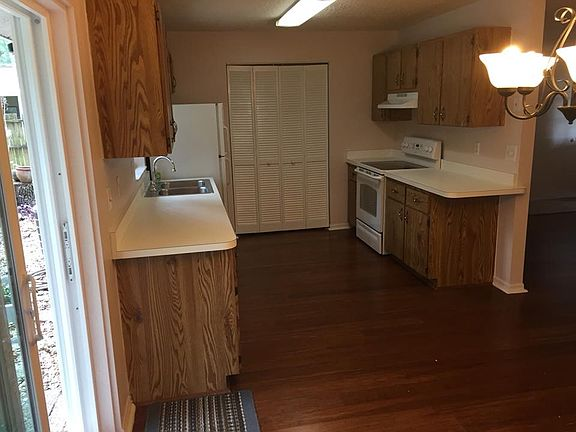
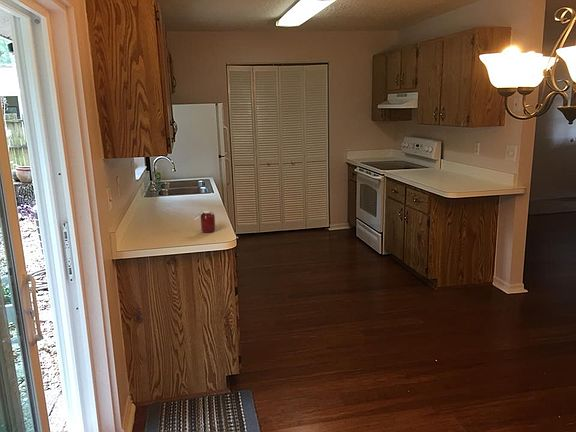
+ jar (204, 220)
